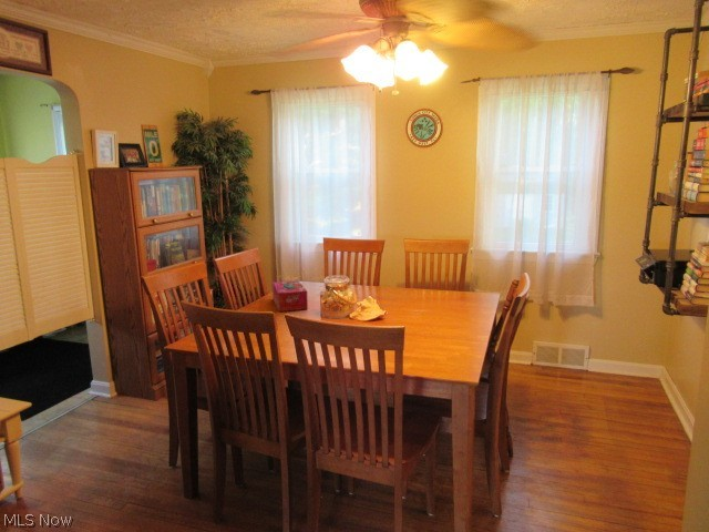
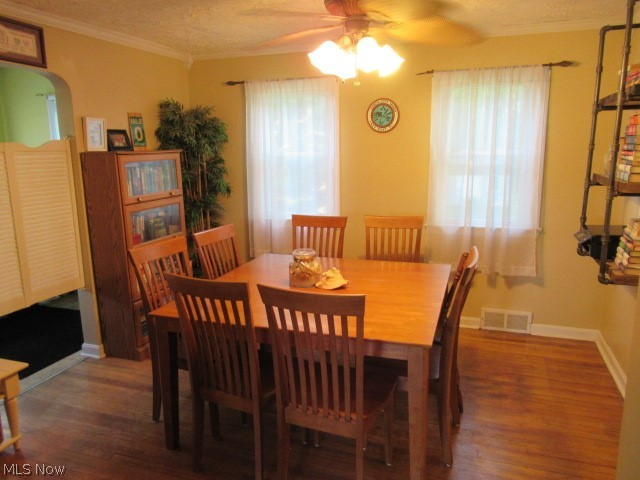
- tissue box (289, 295)
